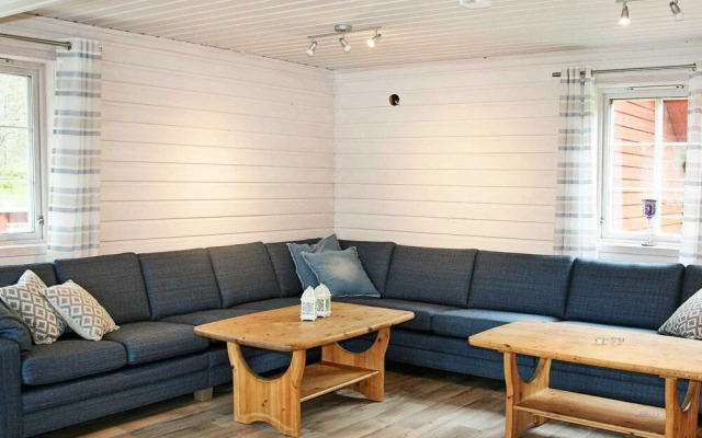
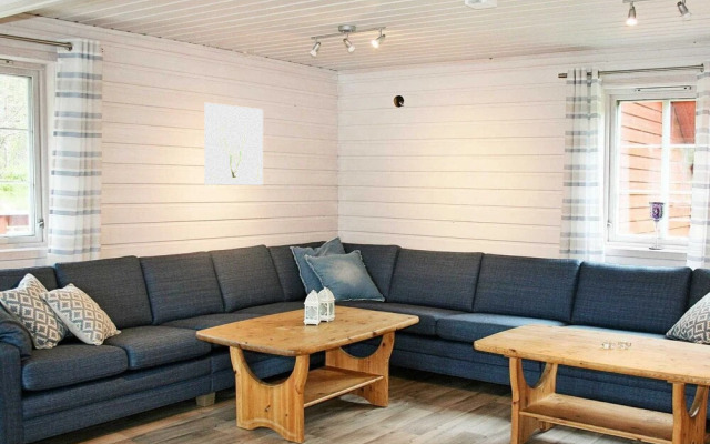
+ wall art (234, 145)
